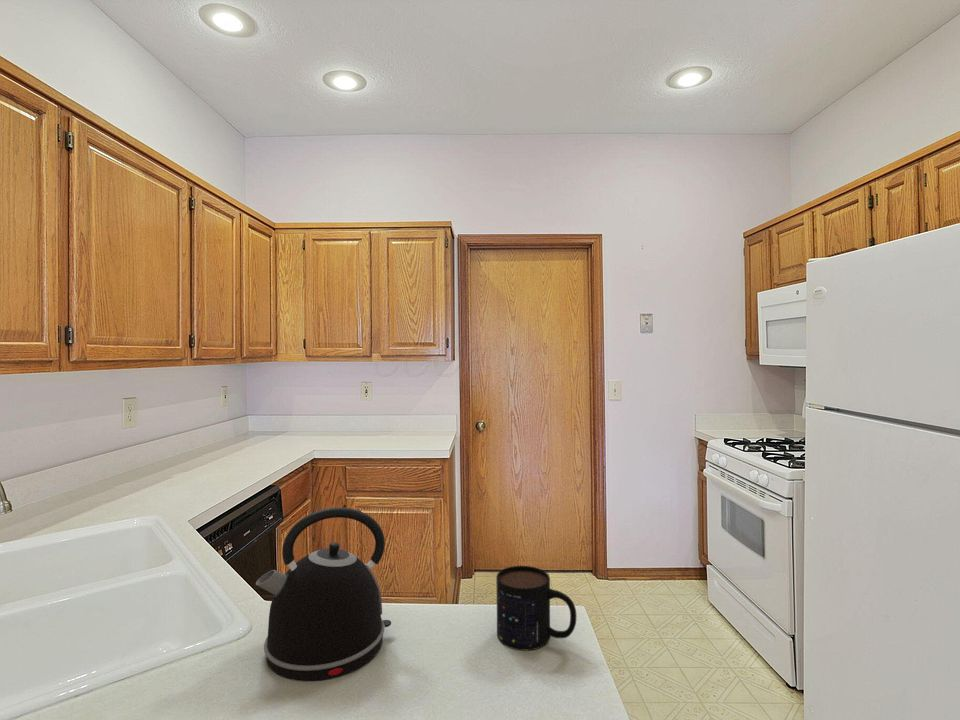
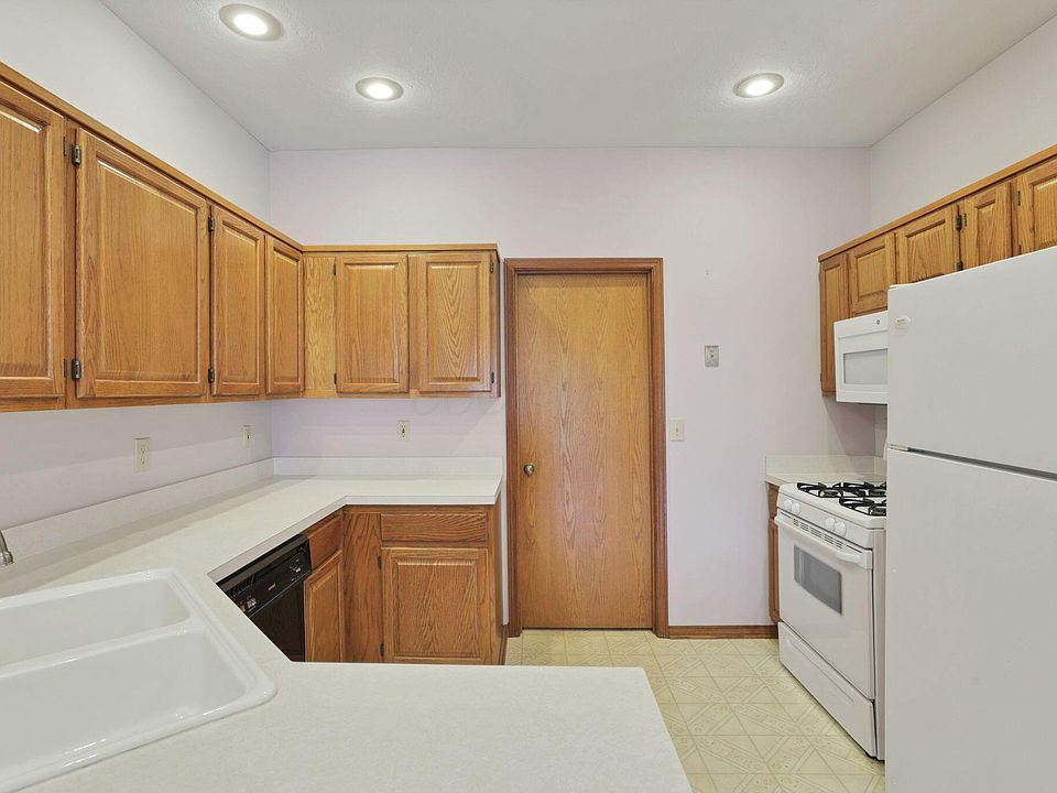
- mug (536, 608)
- kettle (326, 577)
